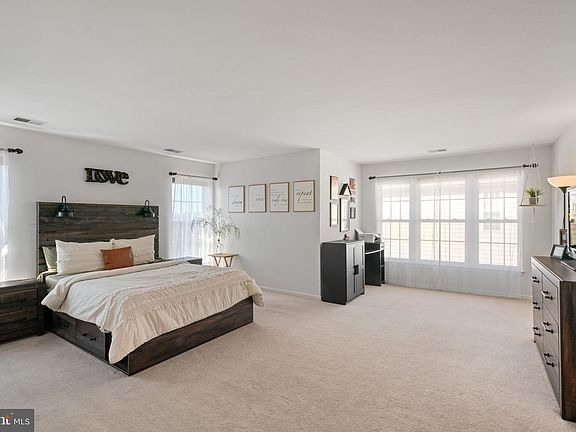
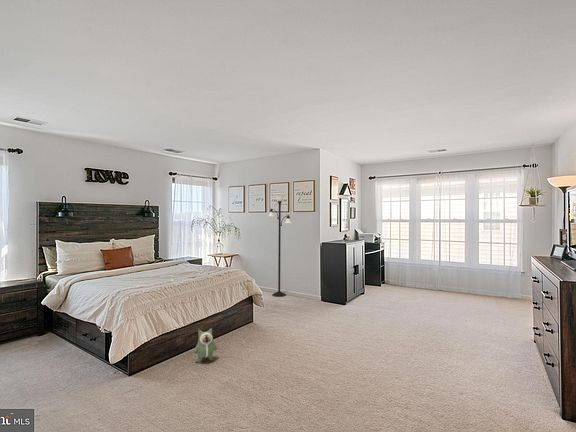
+ floor lamp (279, 244)
+ plush toy (205, 345)
